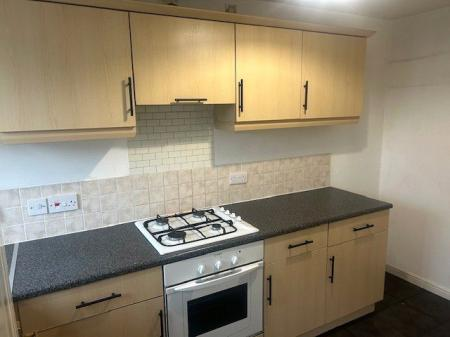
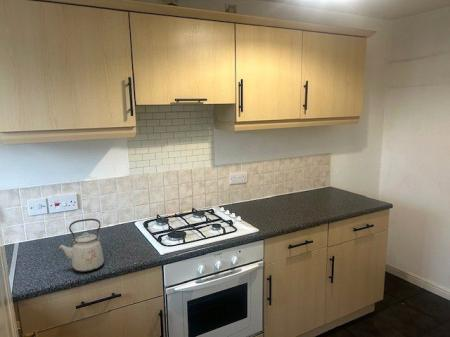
+ kettle (80, 244)
